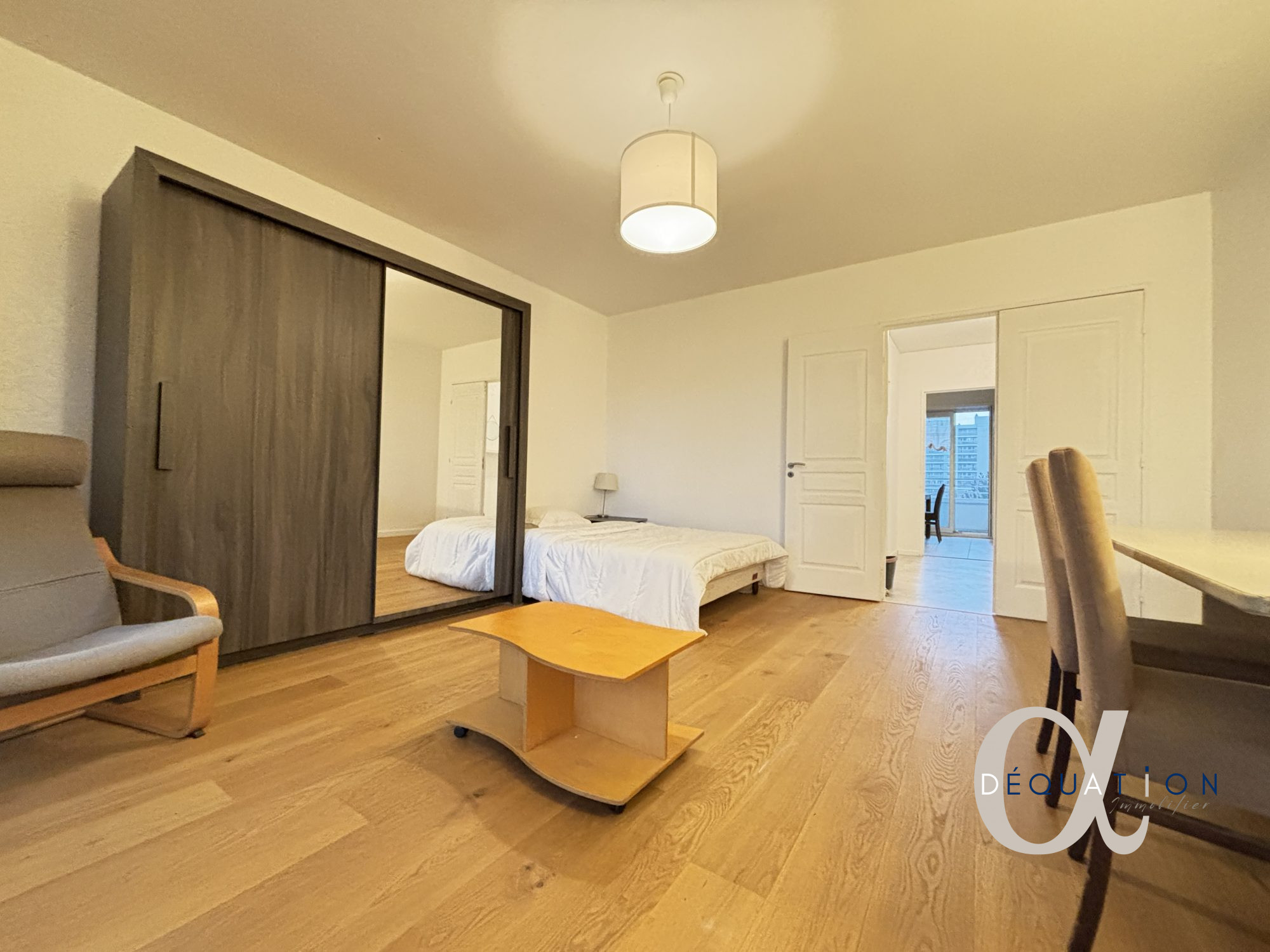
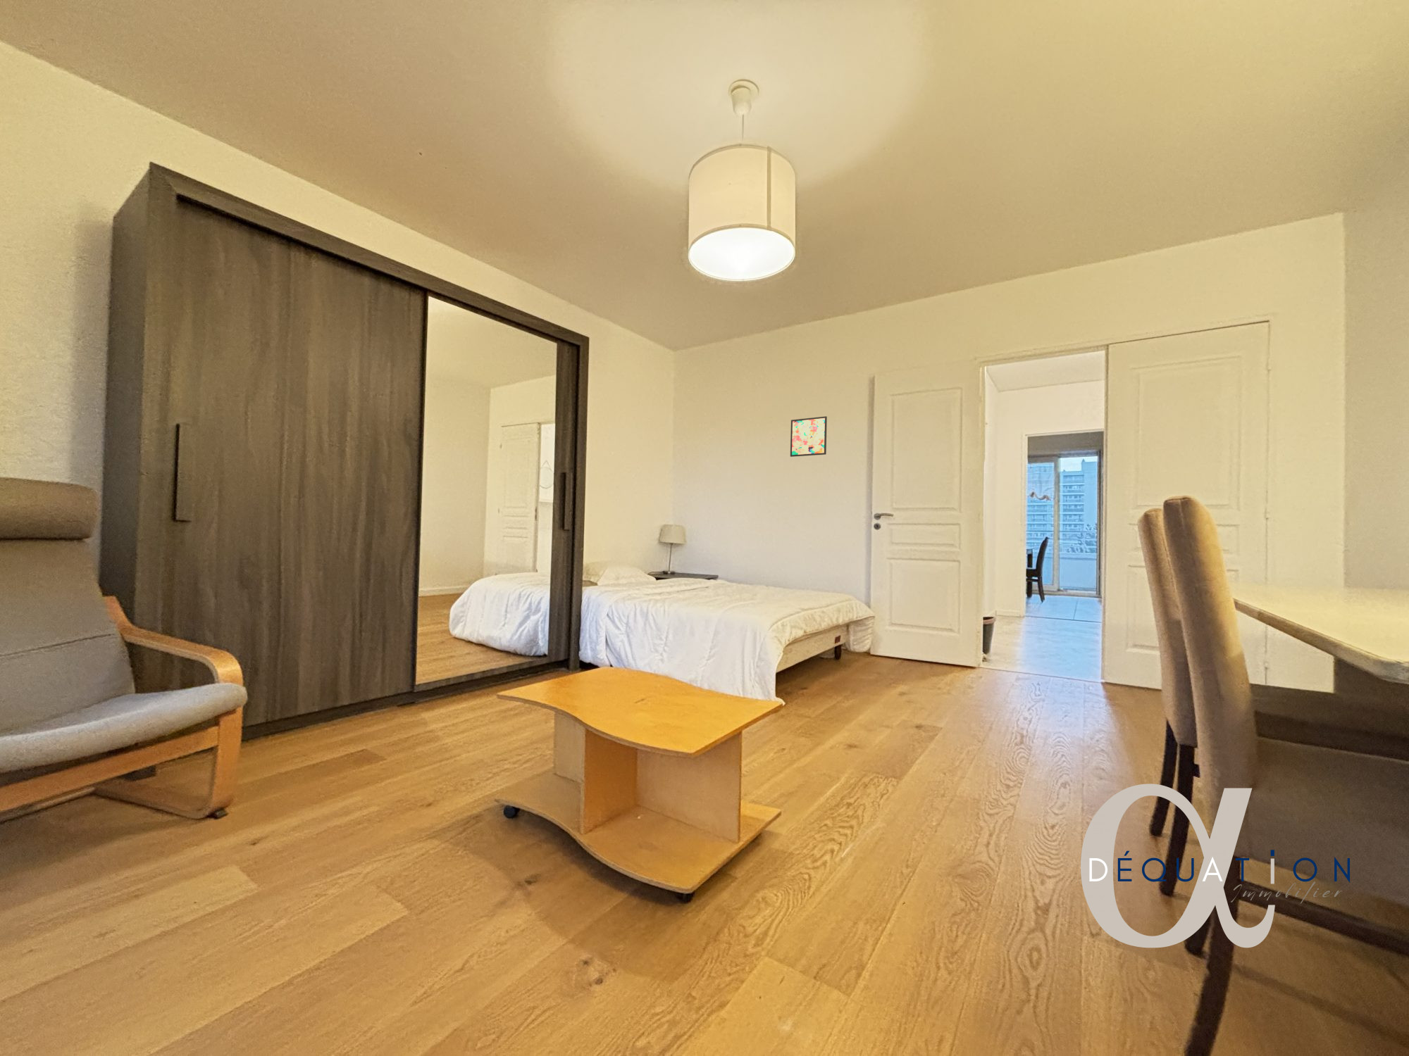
+ wall art (808, 436)
